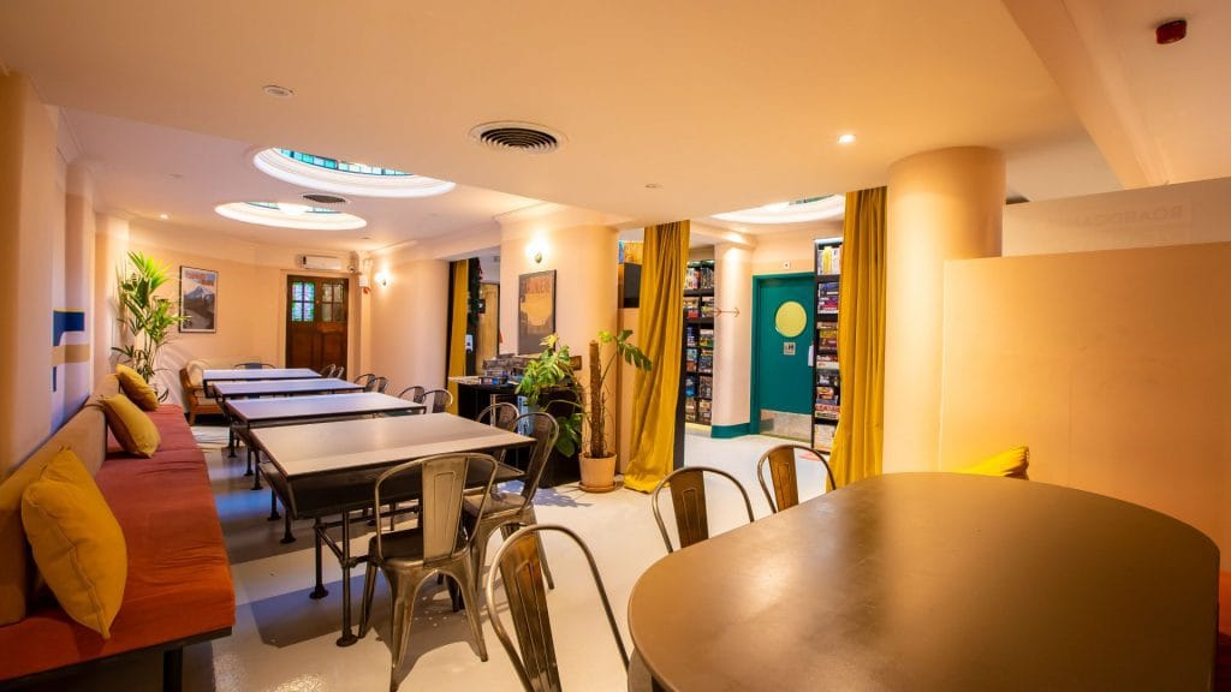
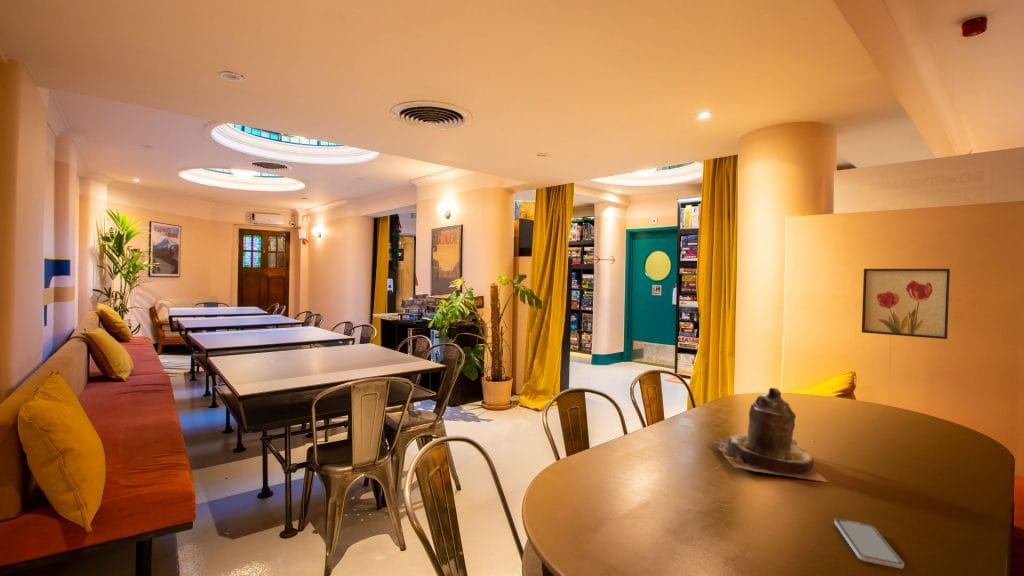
+ wall art (903, 302)
+ smartphone (866, 541)
+ teapot (764, 424)
